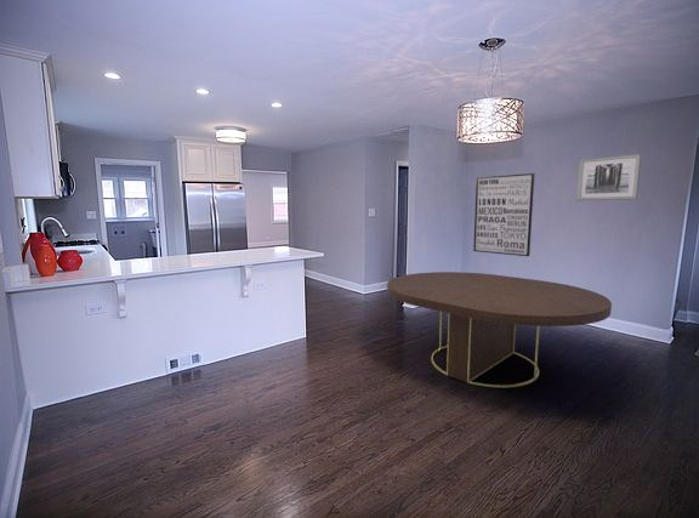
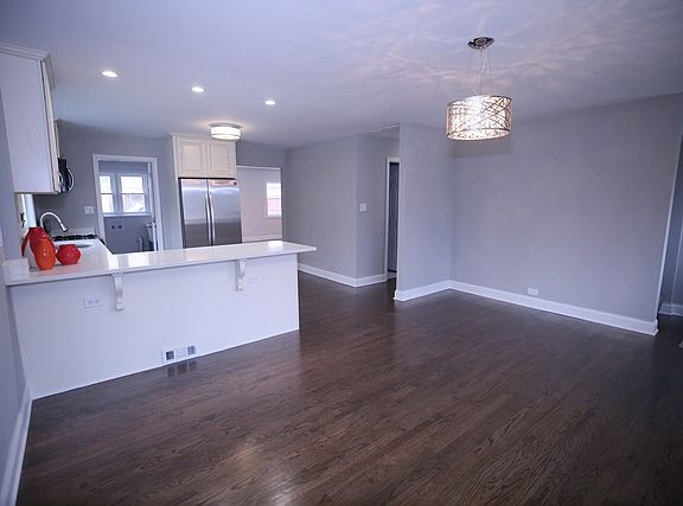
- wall art (607, 178)
- wall art (501, 215)
- dining table (483, 326)
